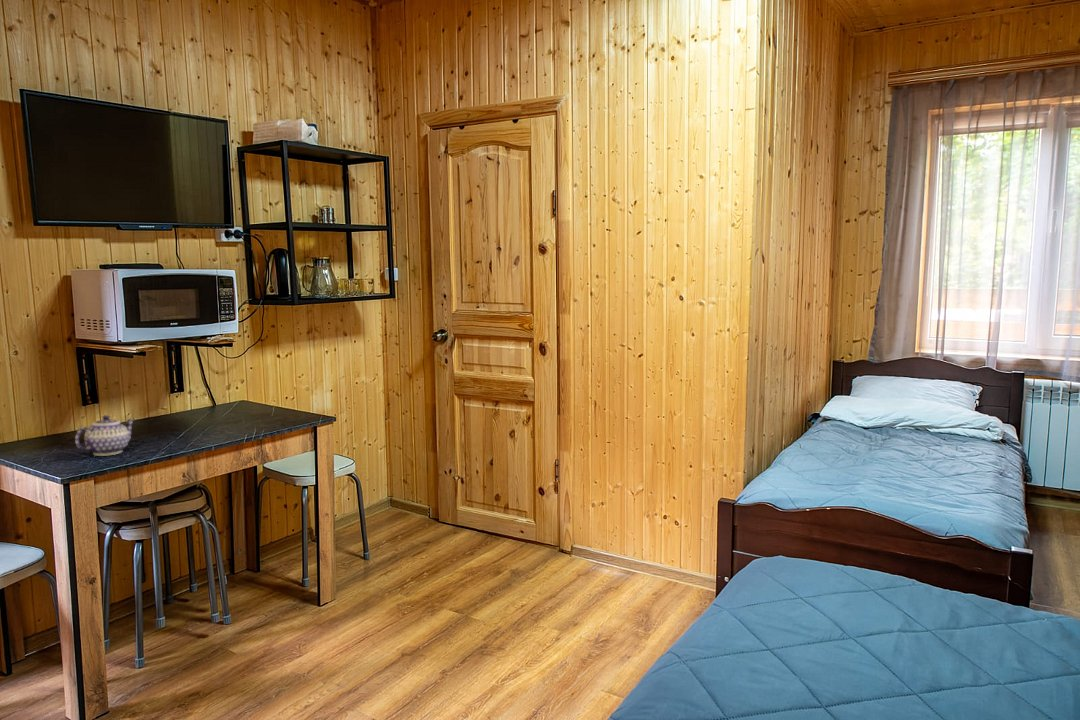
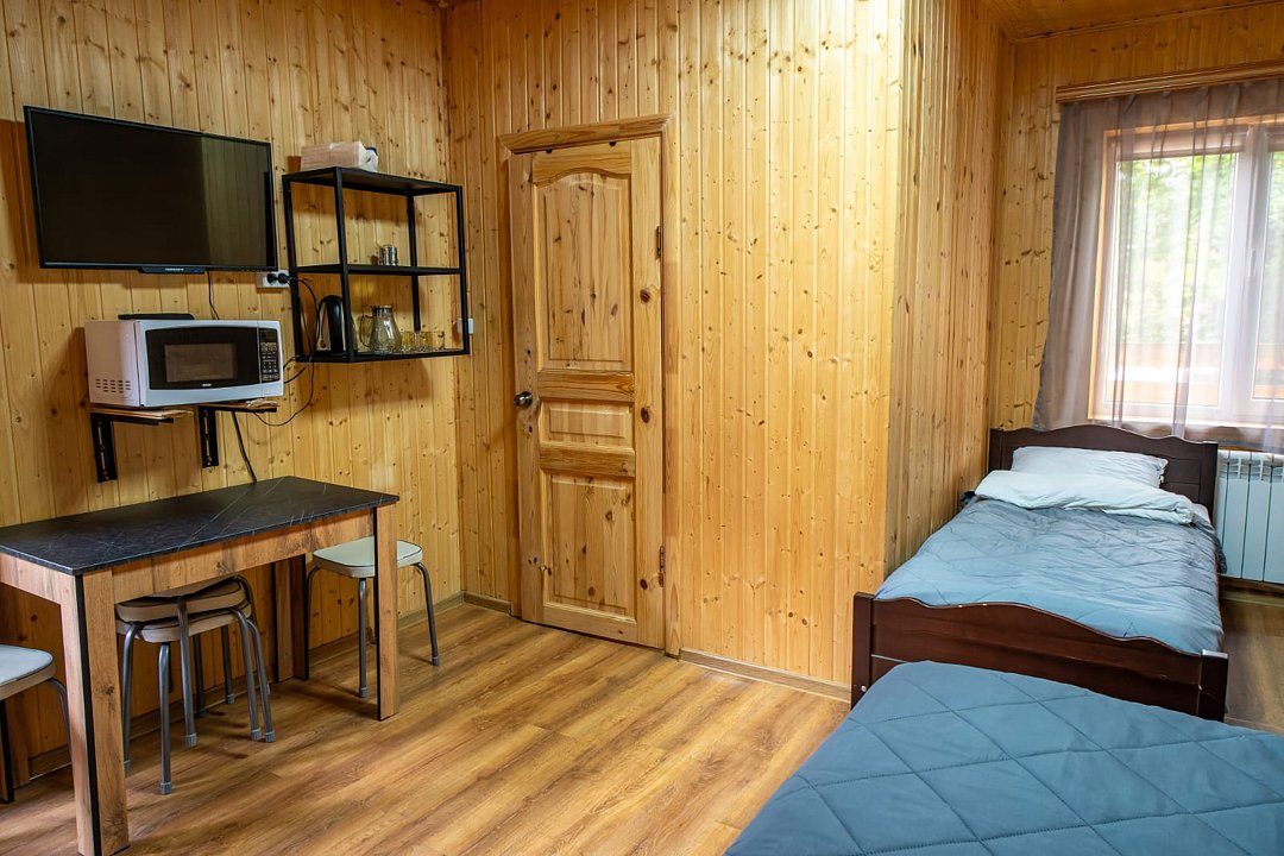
- teapot (106, 434)
